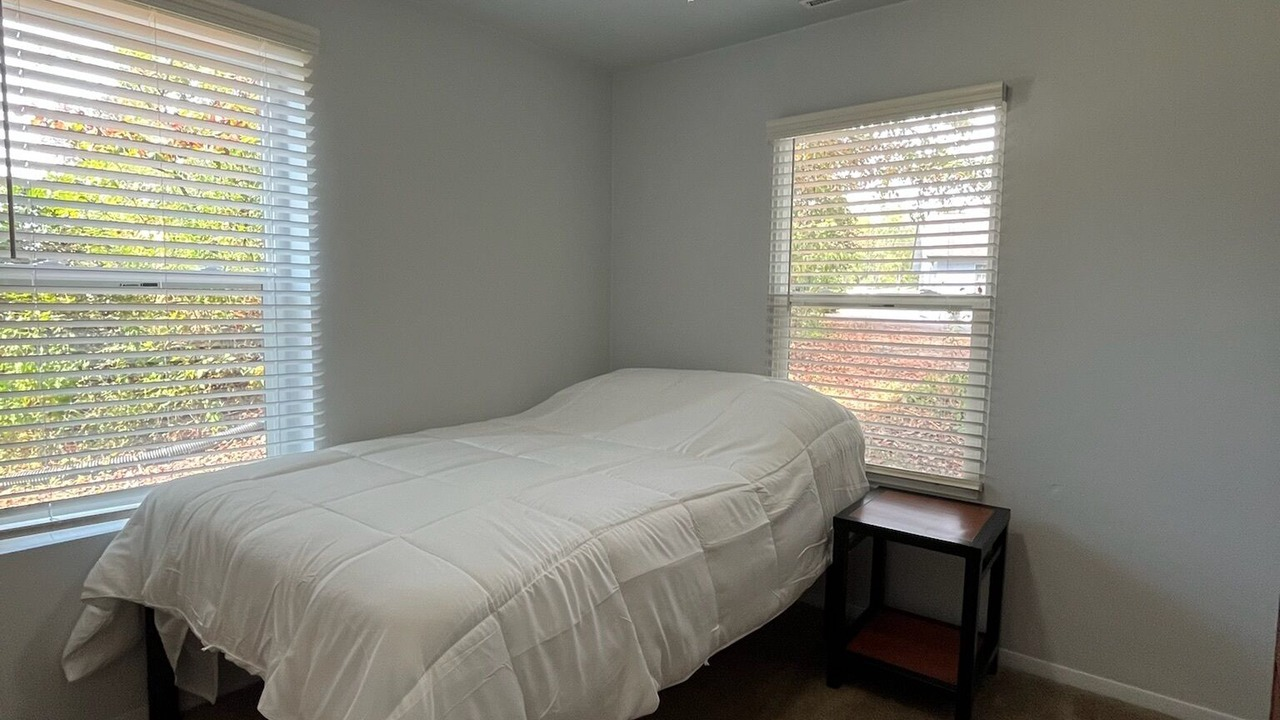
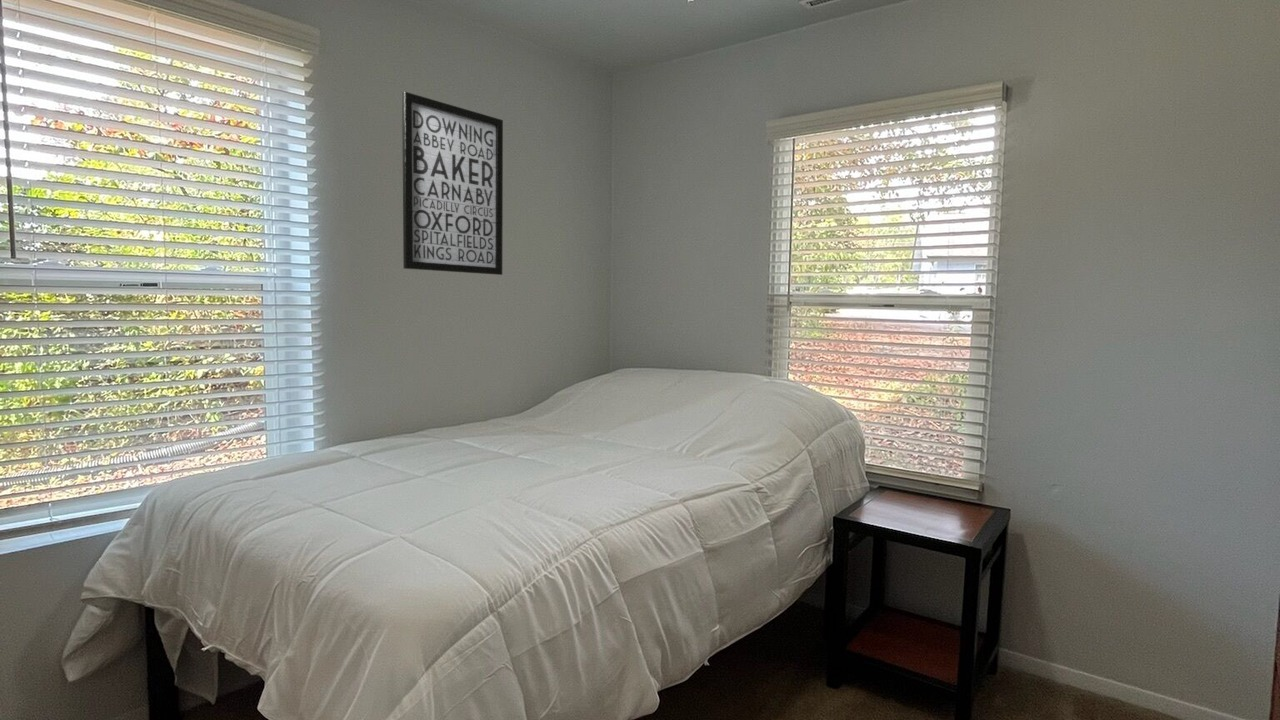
+ wall art (455, 190)
